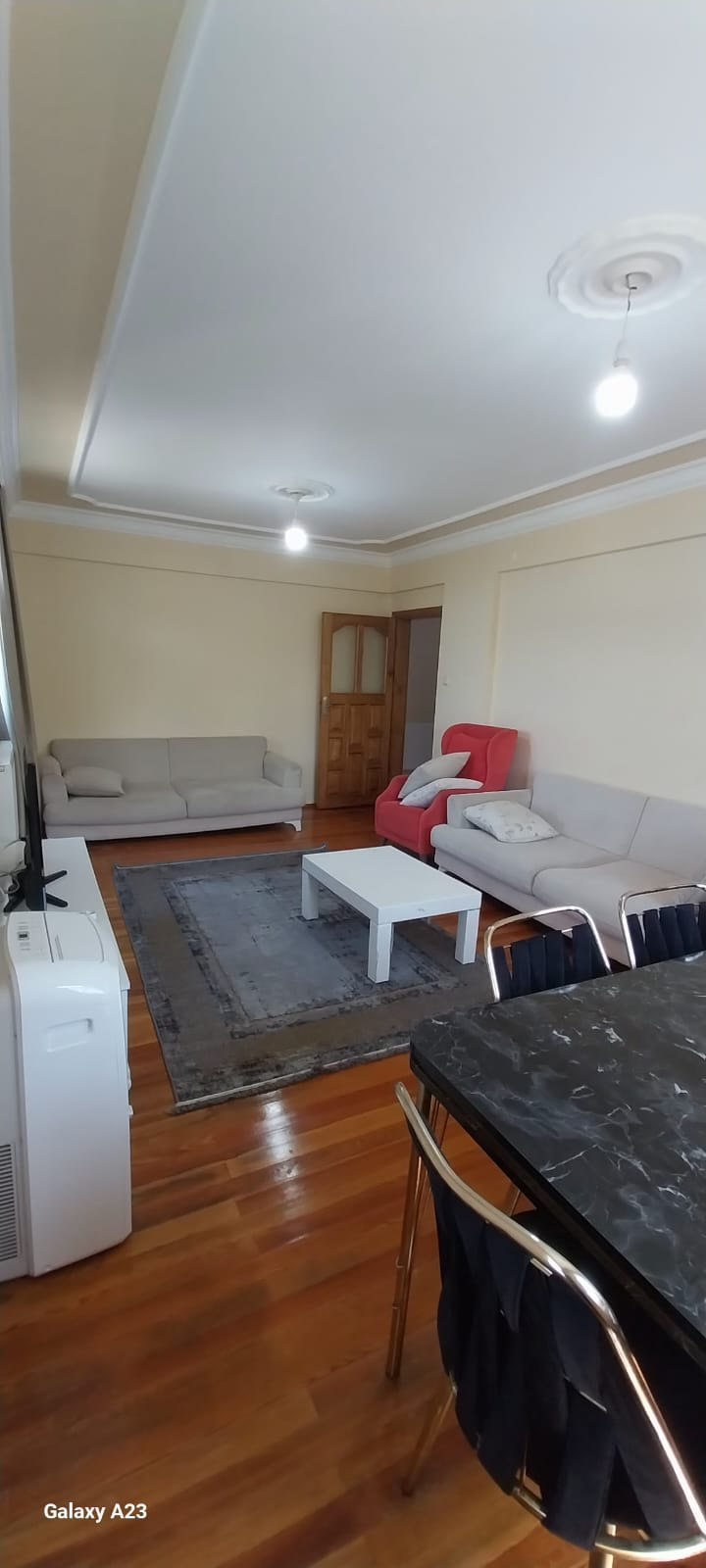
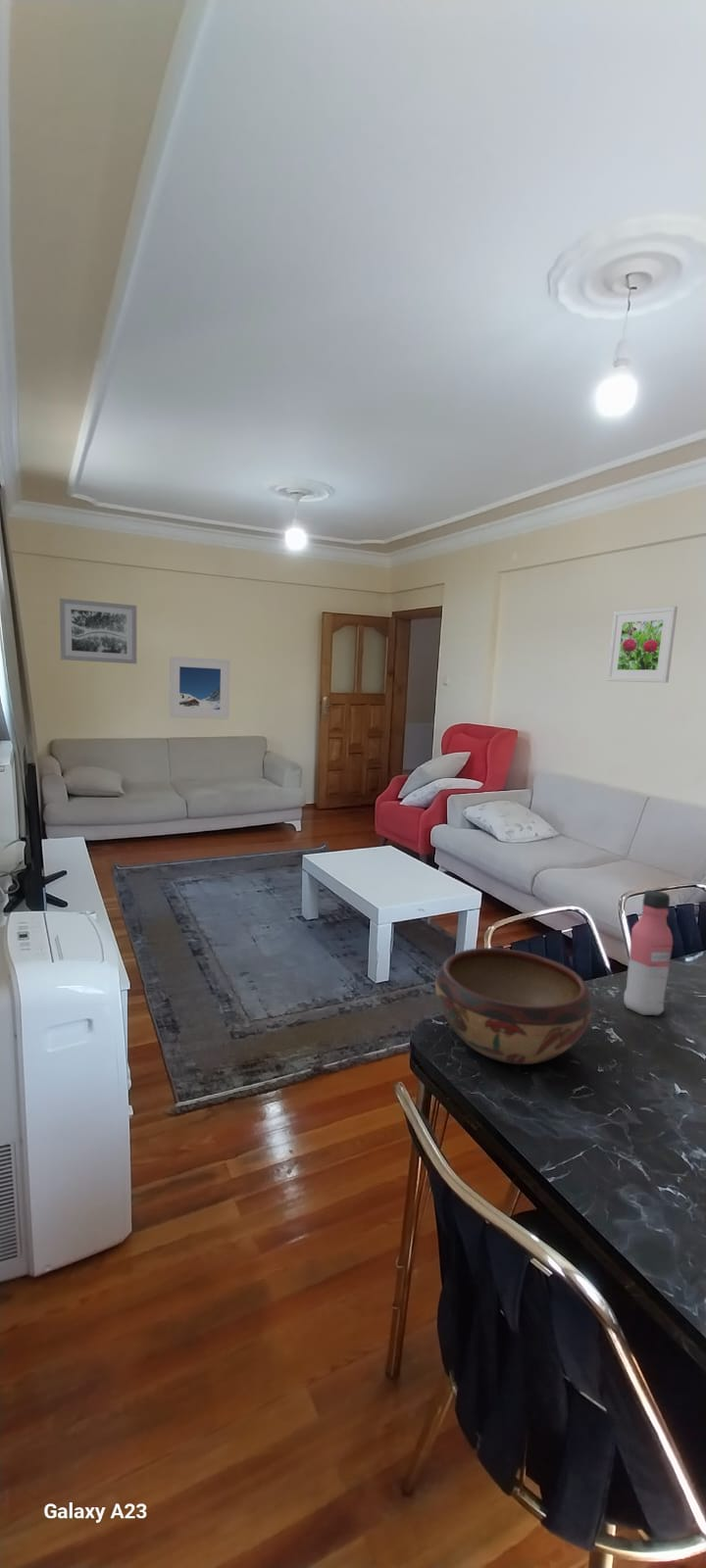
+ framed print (639, 645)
+ water bottle (649, 951)
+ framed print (199, 688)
+ wall art (99, 632)
+ decorative bowl (510, 1007)
